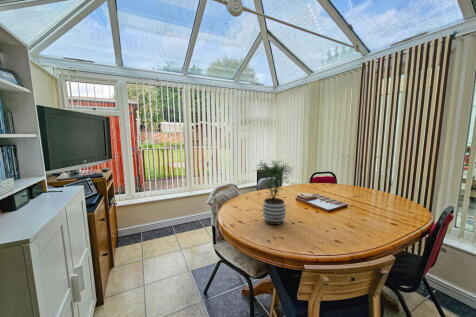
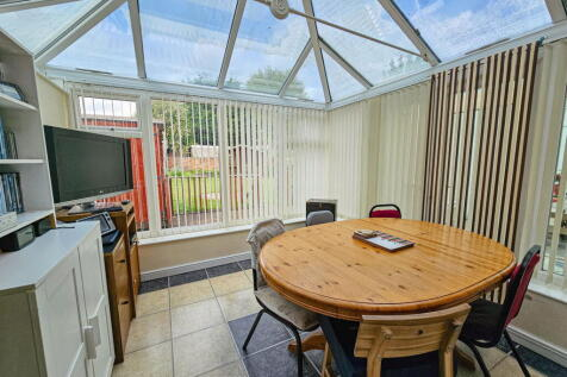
- potted plant (274, 190)
